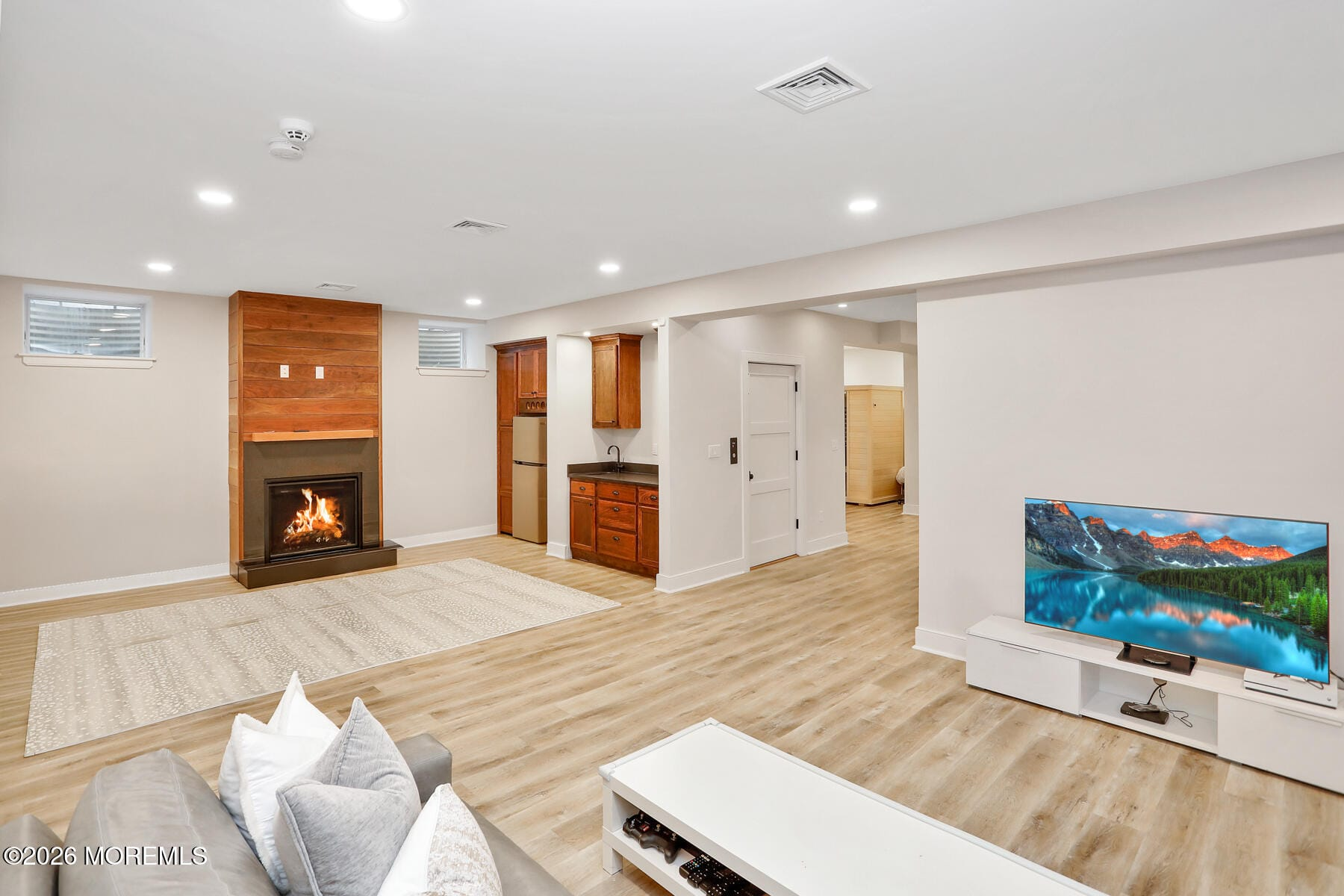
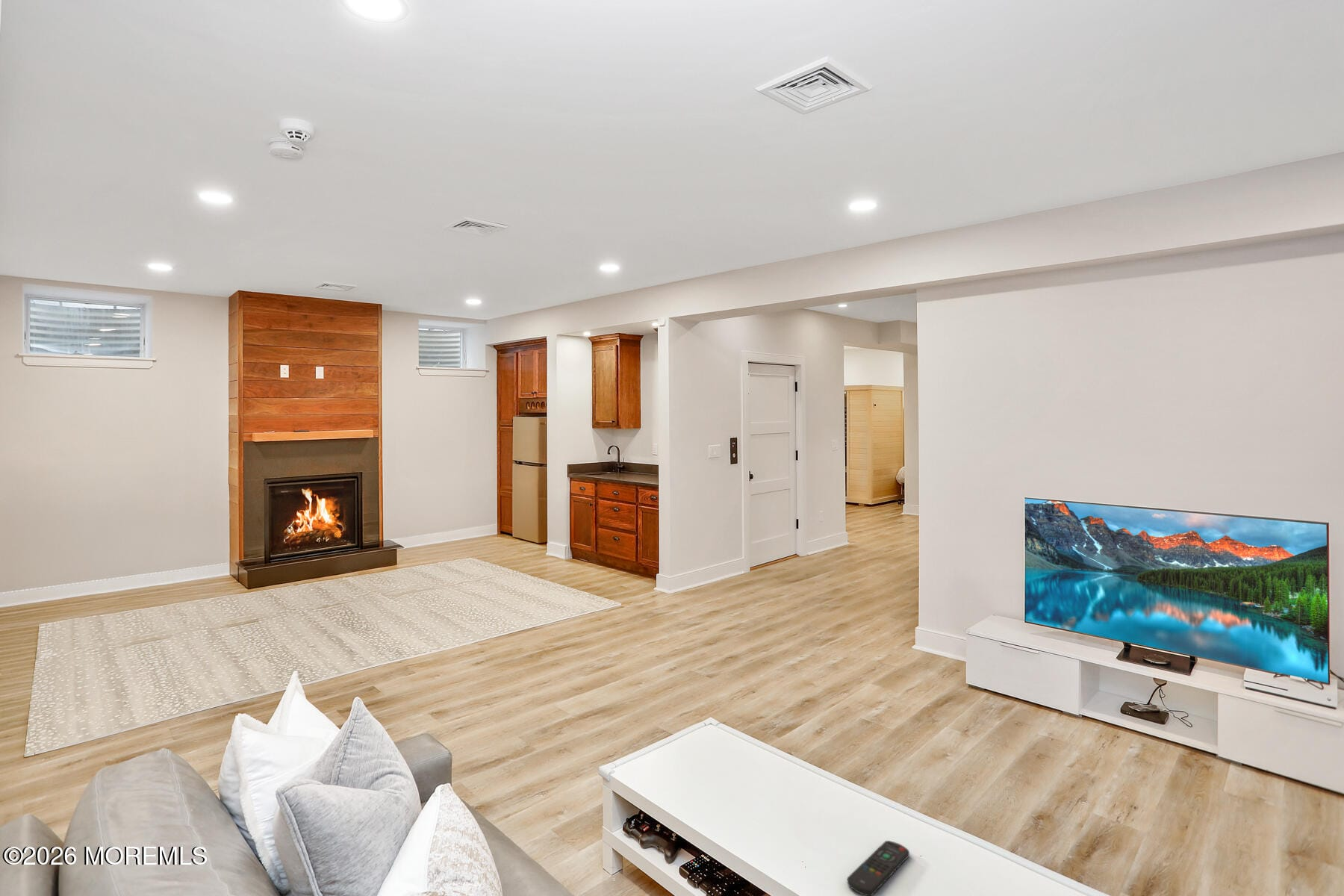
+ remote control (879, 866)
